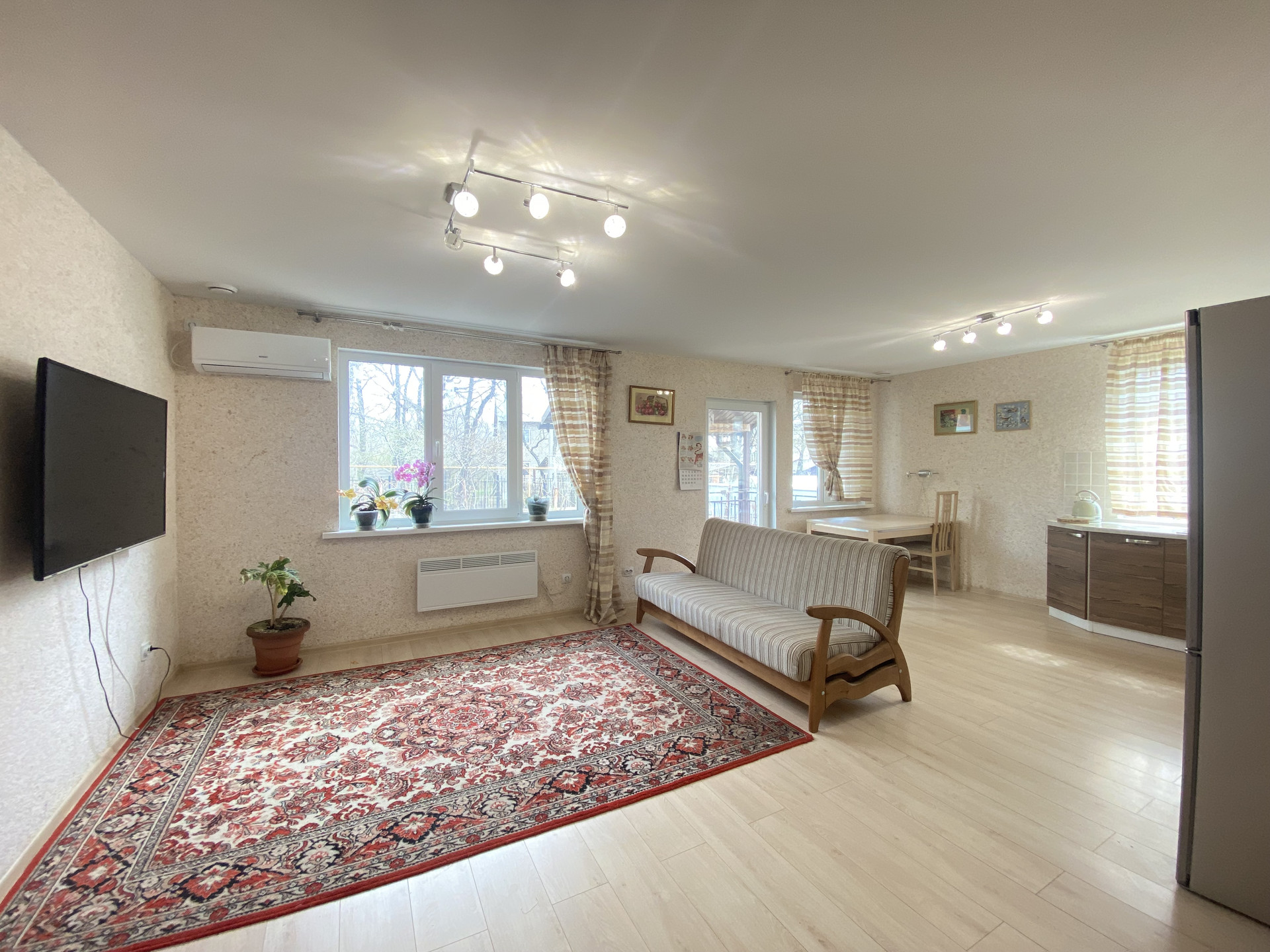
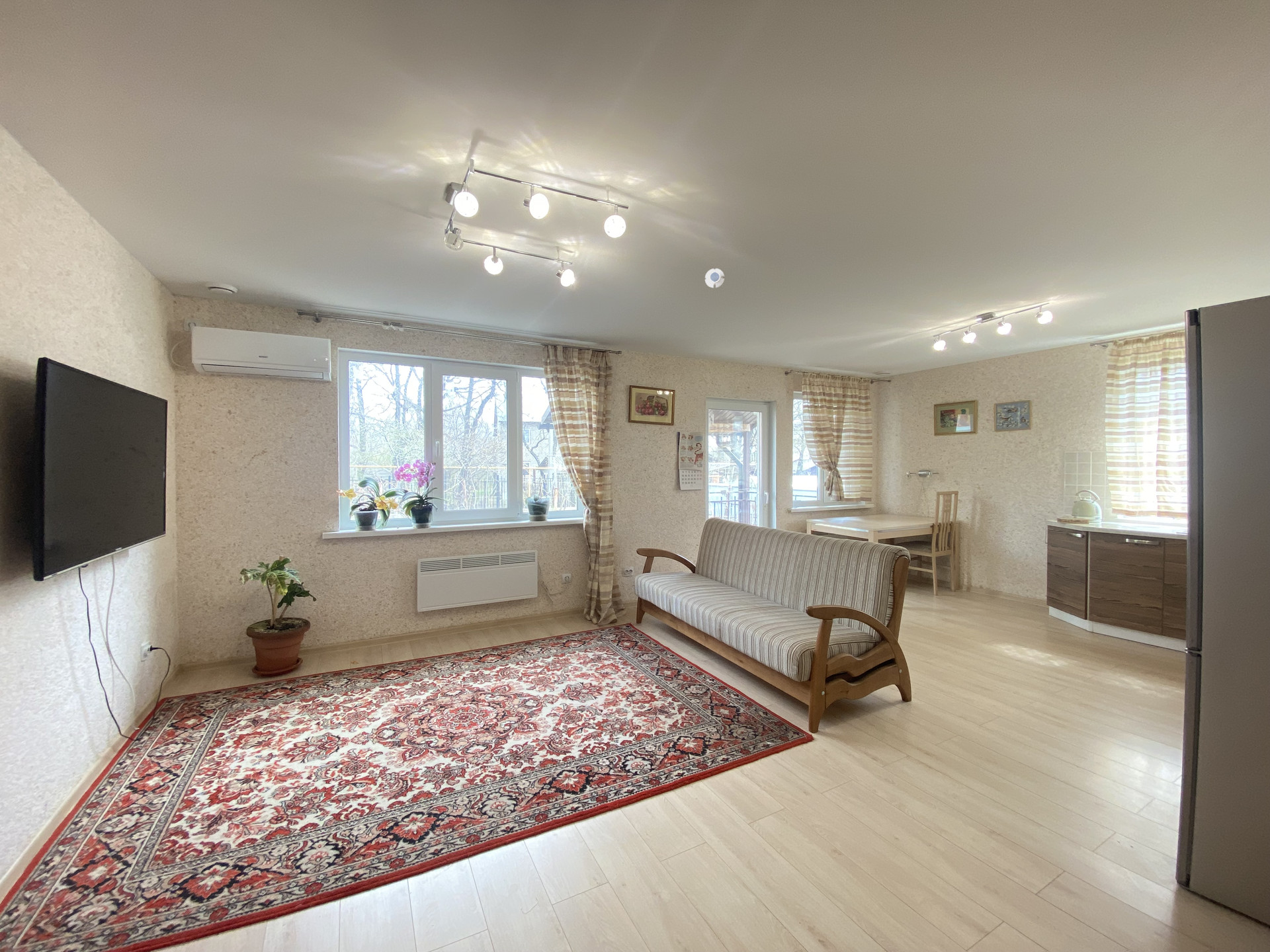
+ smoke detector (714, 277)
